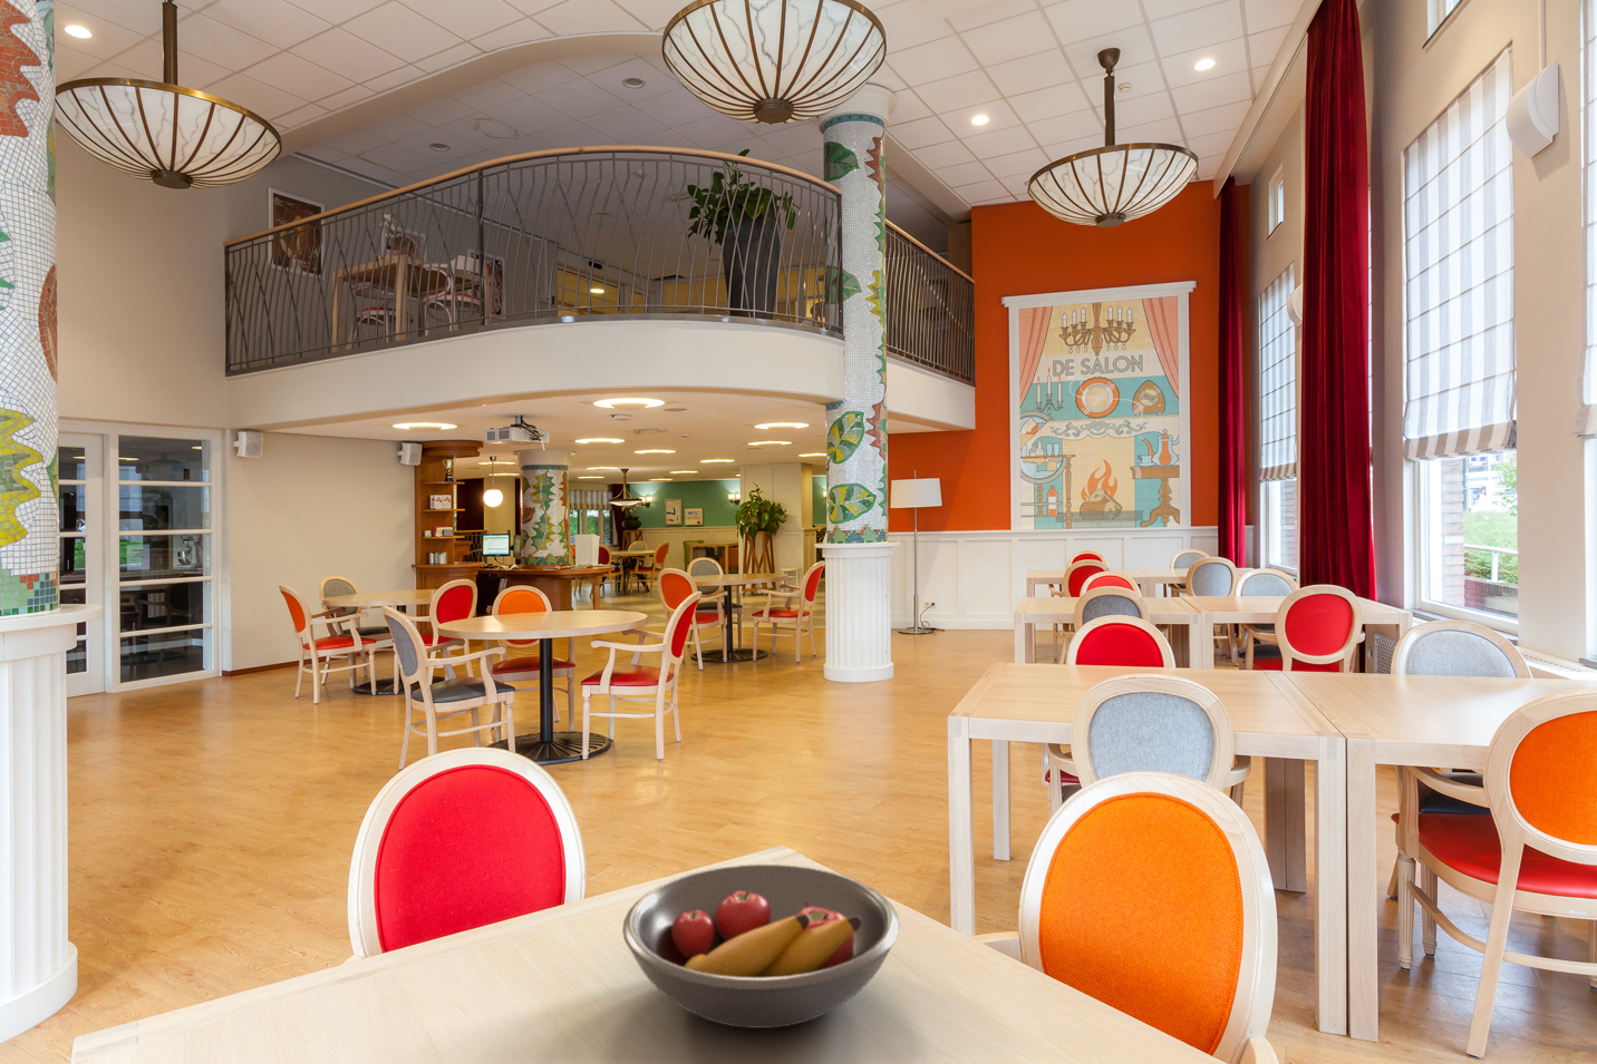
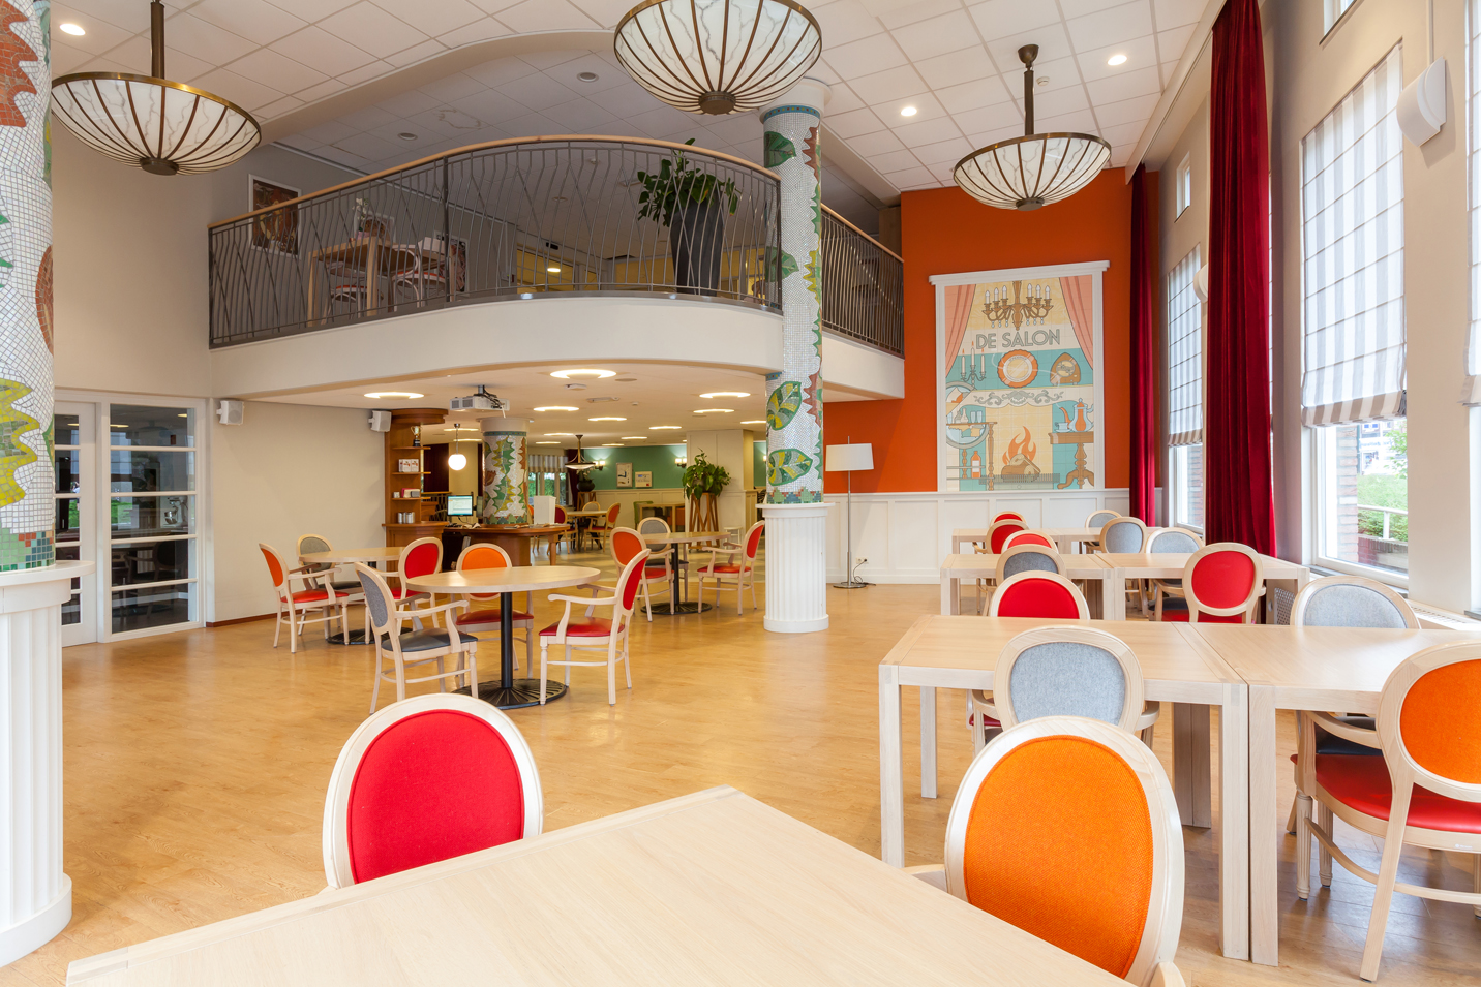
- fruit bowl (760, 943)
